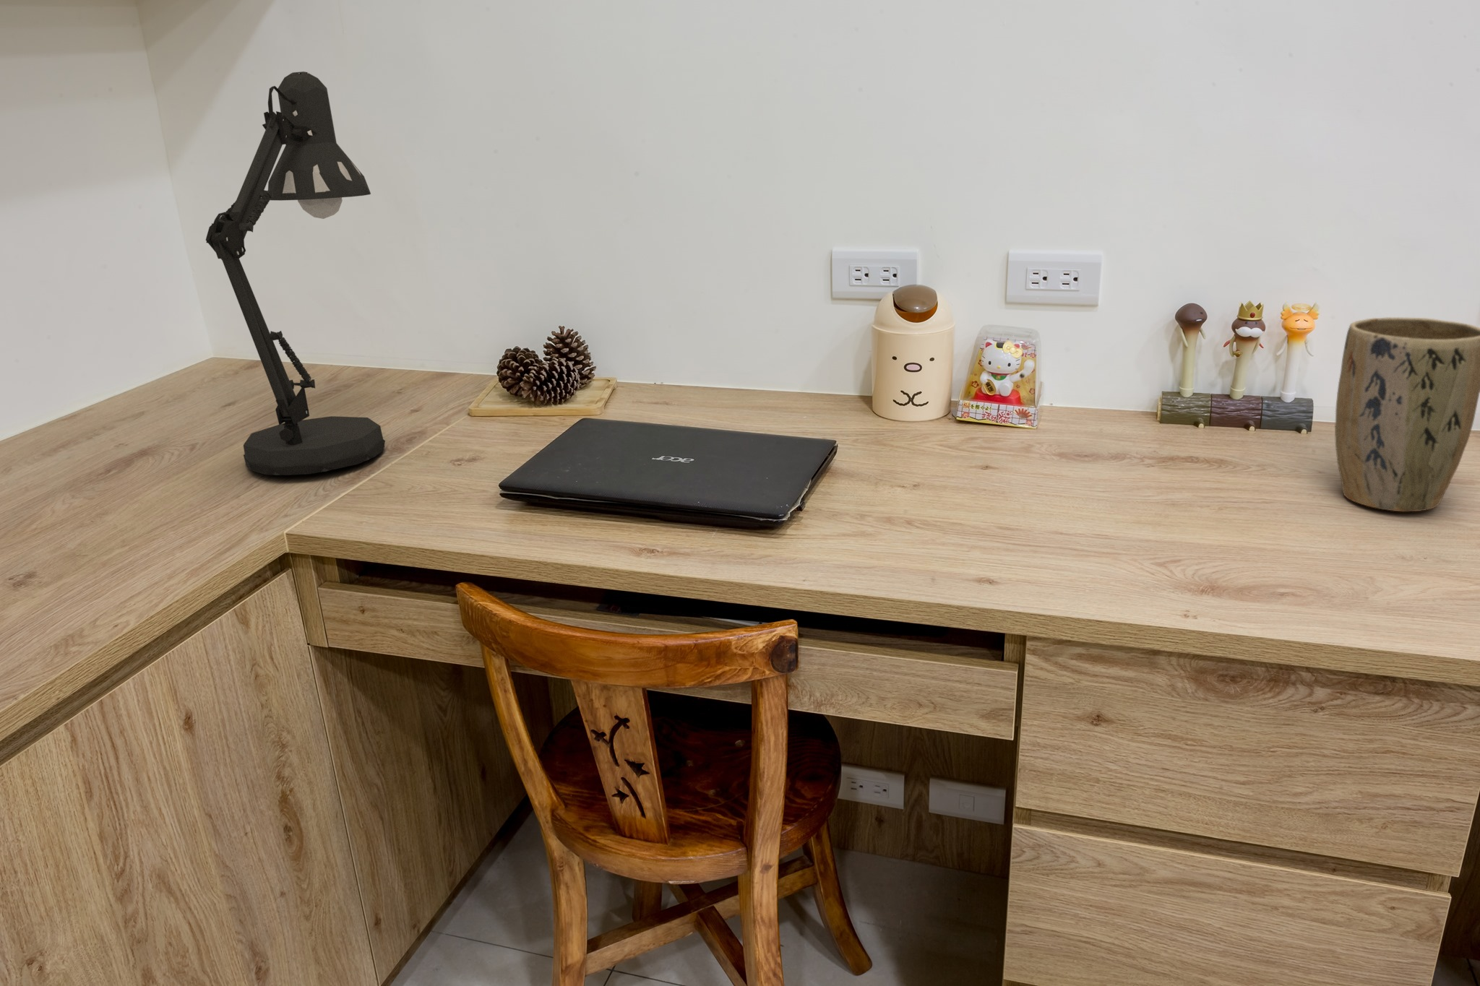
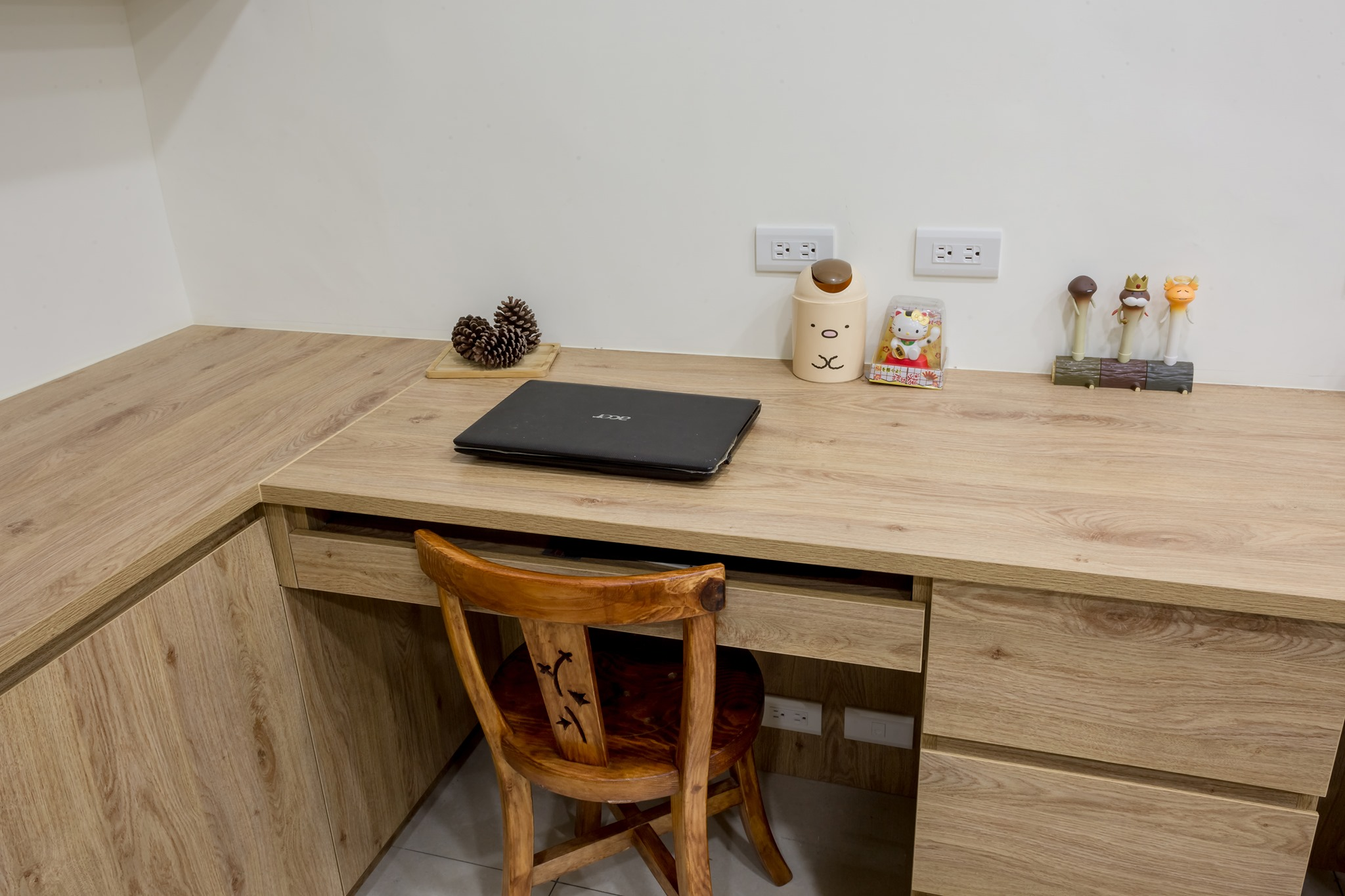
- desk lamp (251, 287)
- plant pot (1402, 415)
